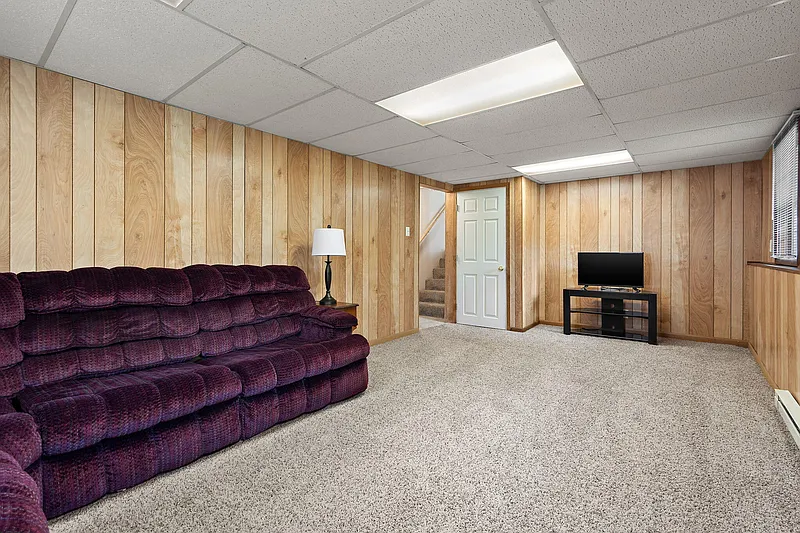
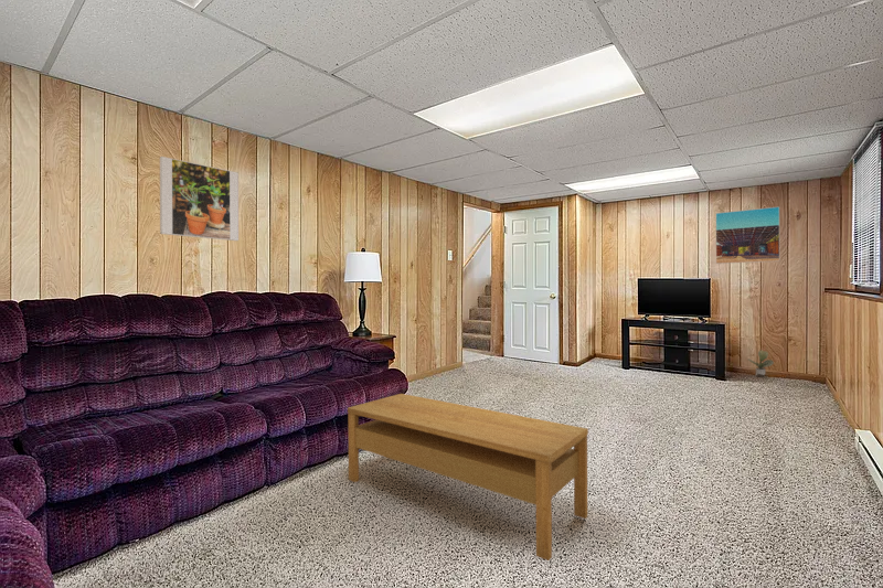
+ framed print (201, 201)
+ potted plant (759, 363)
+ coffee table (457, 457)
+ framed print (746, 236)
